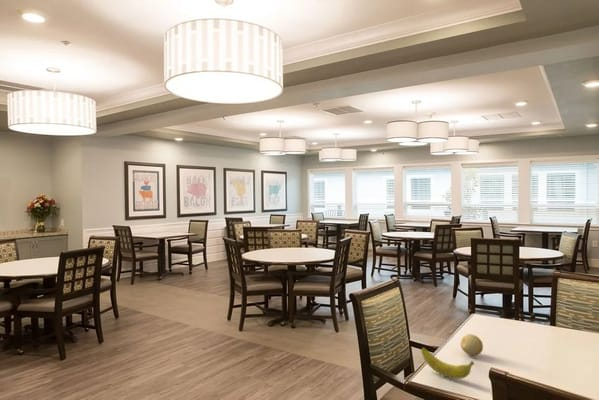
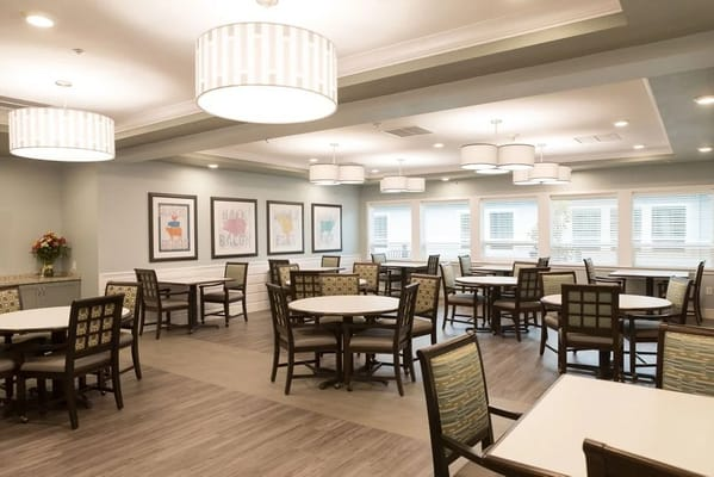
- fruit (471, 344)
- banana (446, 364)
